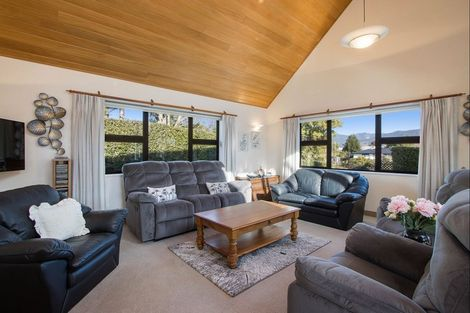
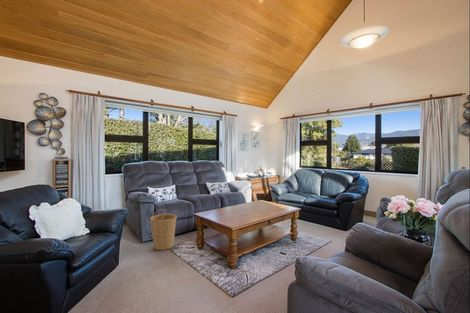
+ basket (163, 228)
